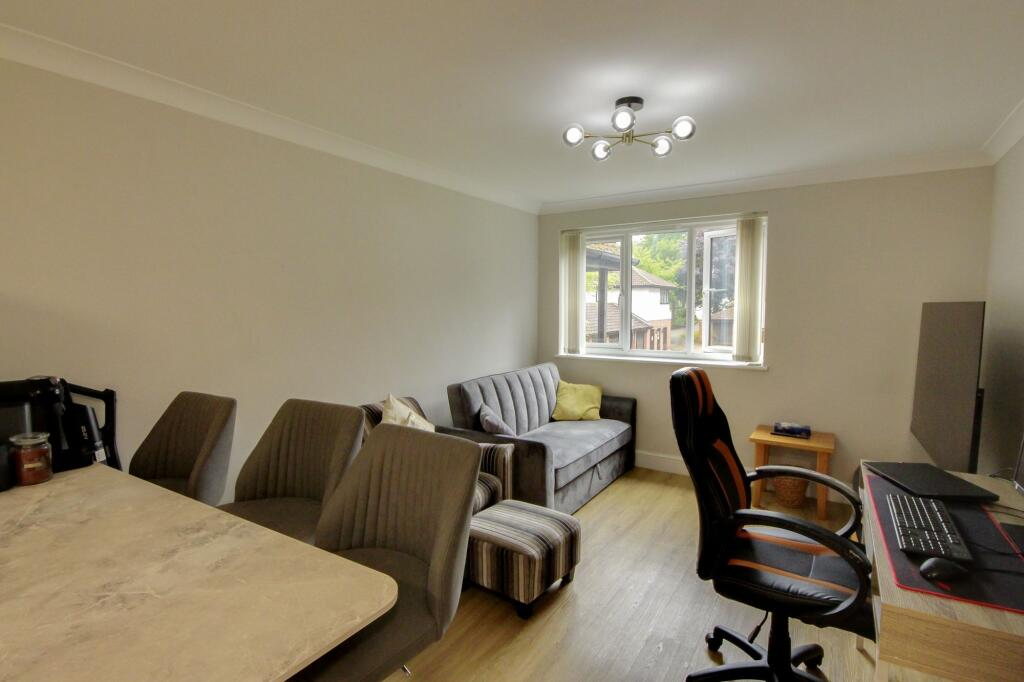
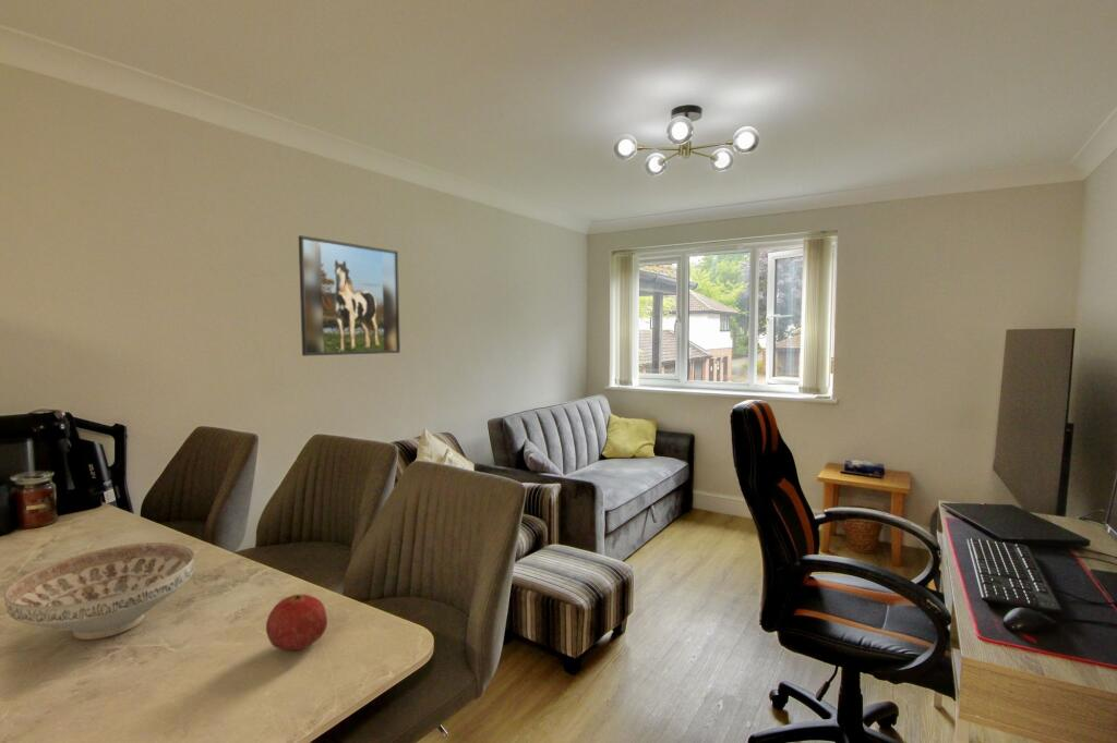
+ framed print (353, 299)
+ decorative bowl (108, 597)
+ fruit (297, 620)
